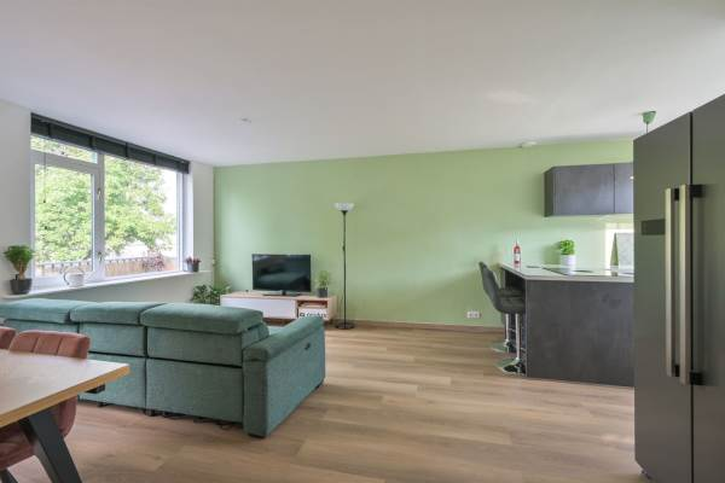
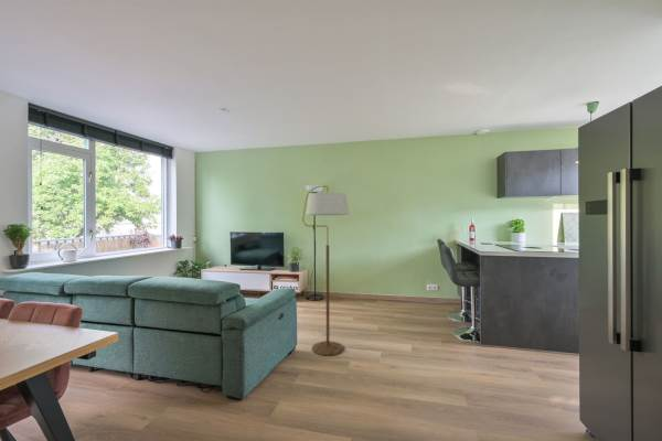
+ floor lamp (327, 267)
